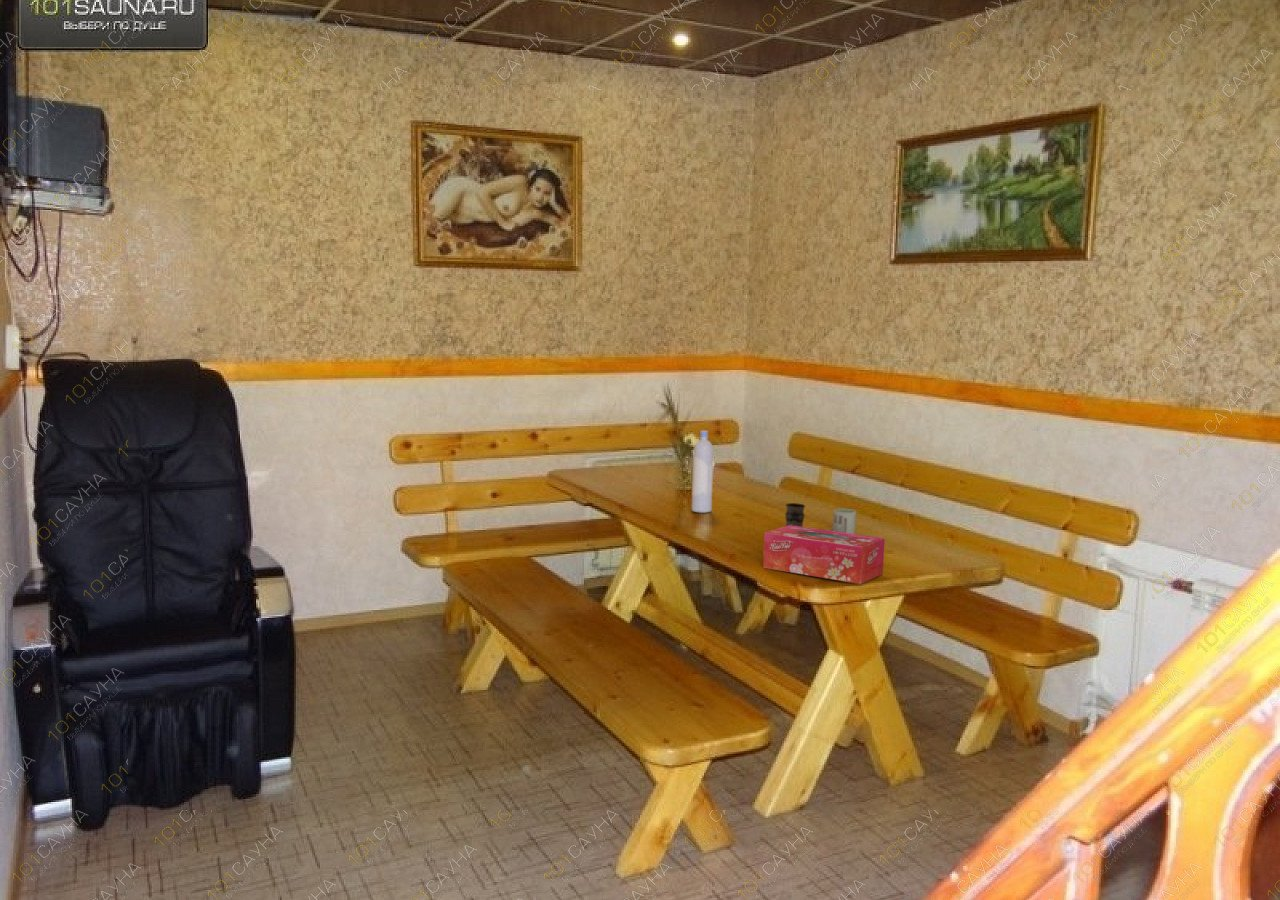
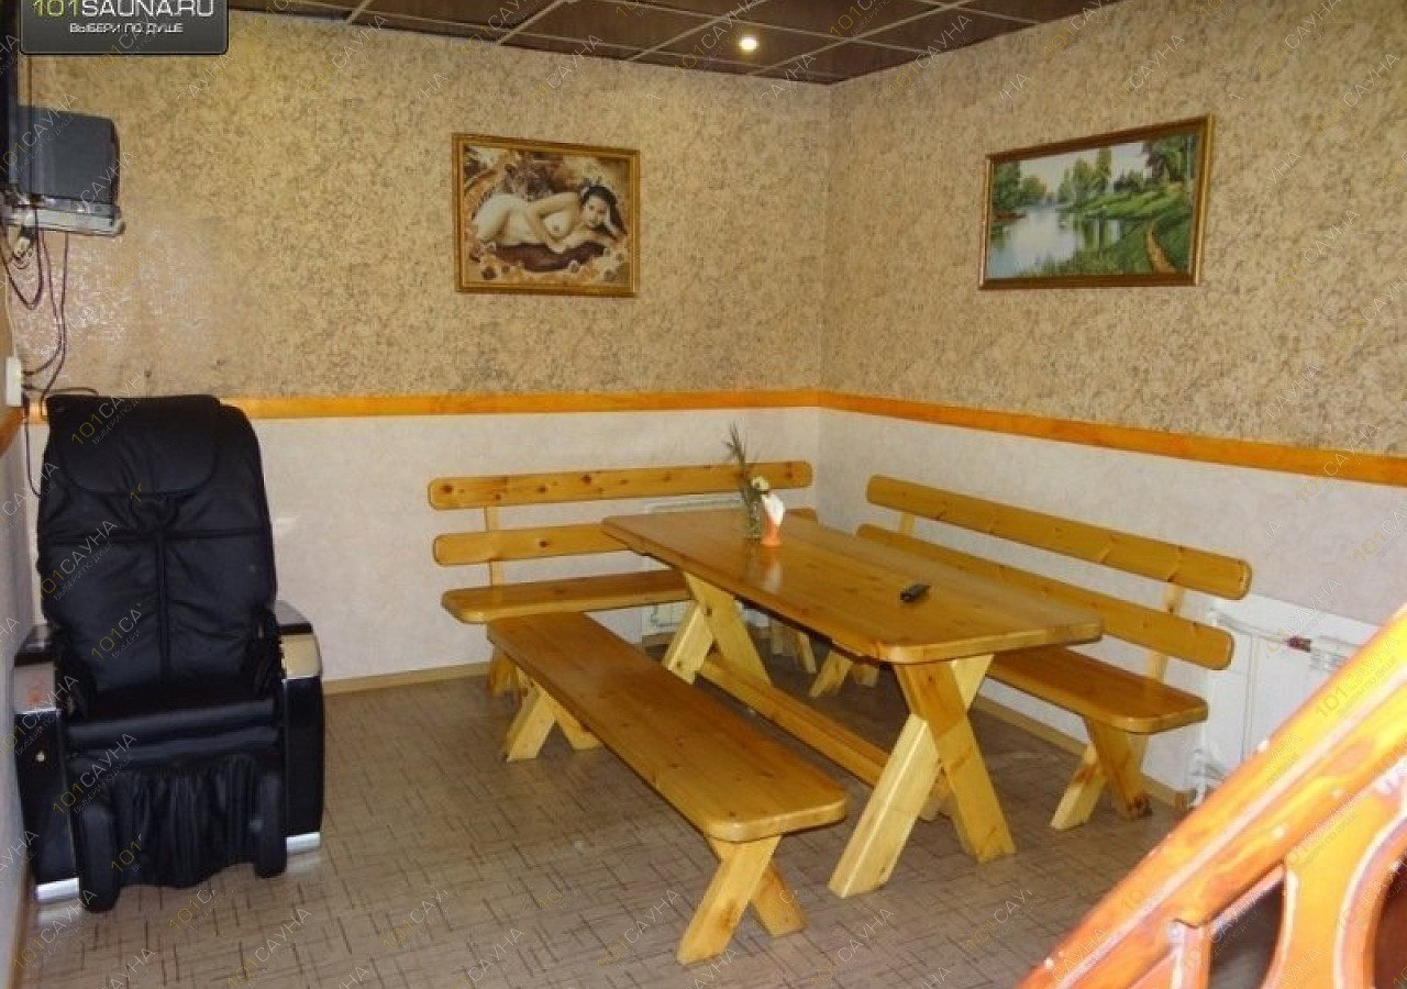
- jar (794, 523)
- bottle (702, 471)
- cup (844, 526)
- tissue box (823, 553)
